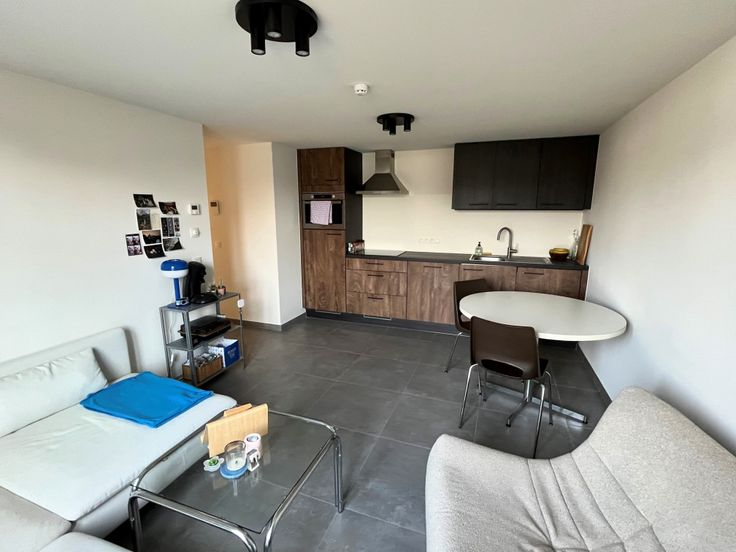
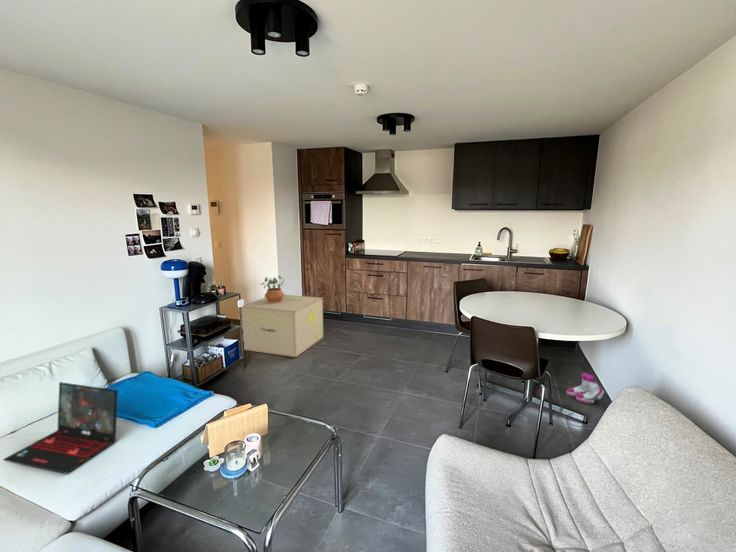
+ boots (585, 385)
+ cardboard box (284, 322)
+ laptop (62, 424)
+ potted plant (271, 288)
